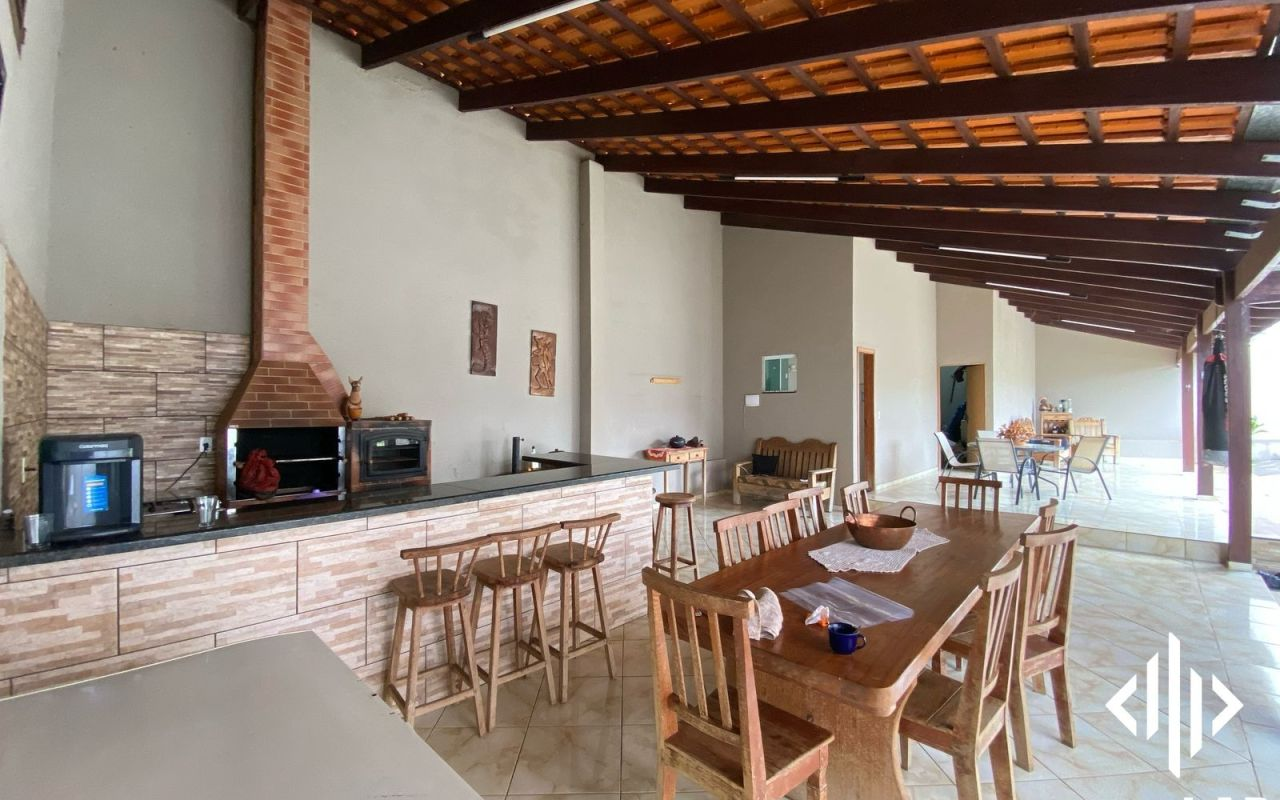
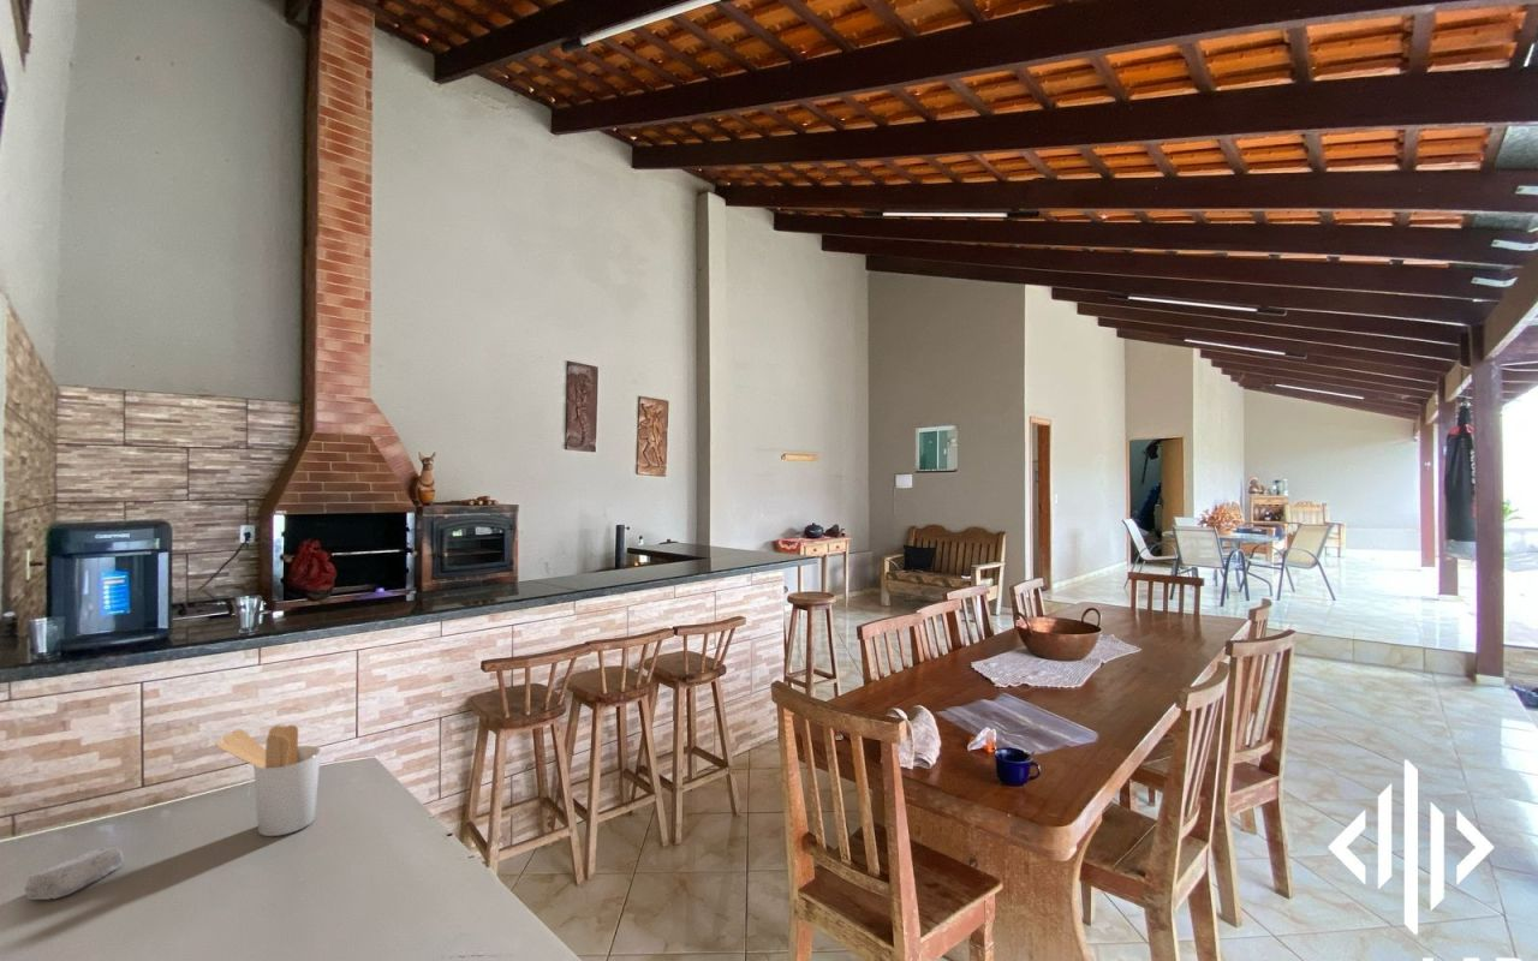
+ utensil holder (269, 776)
+ soap bar (79, 869)
